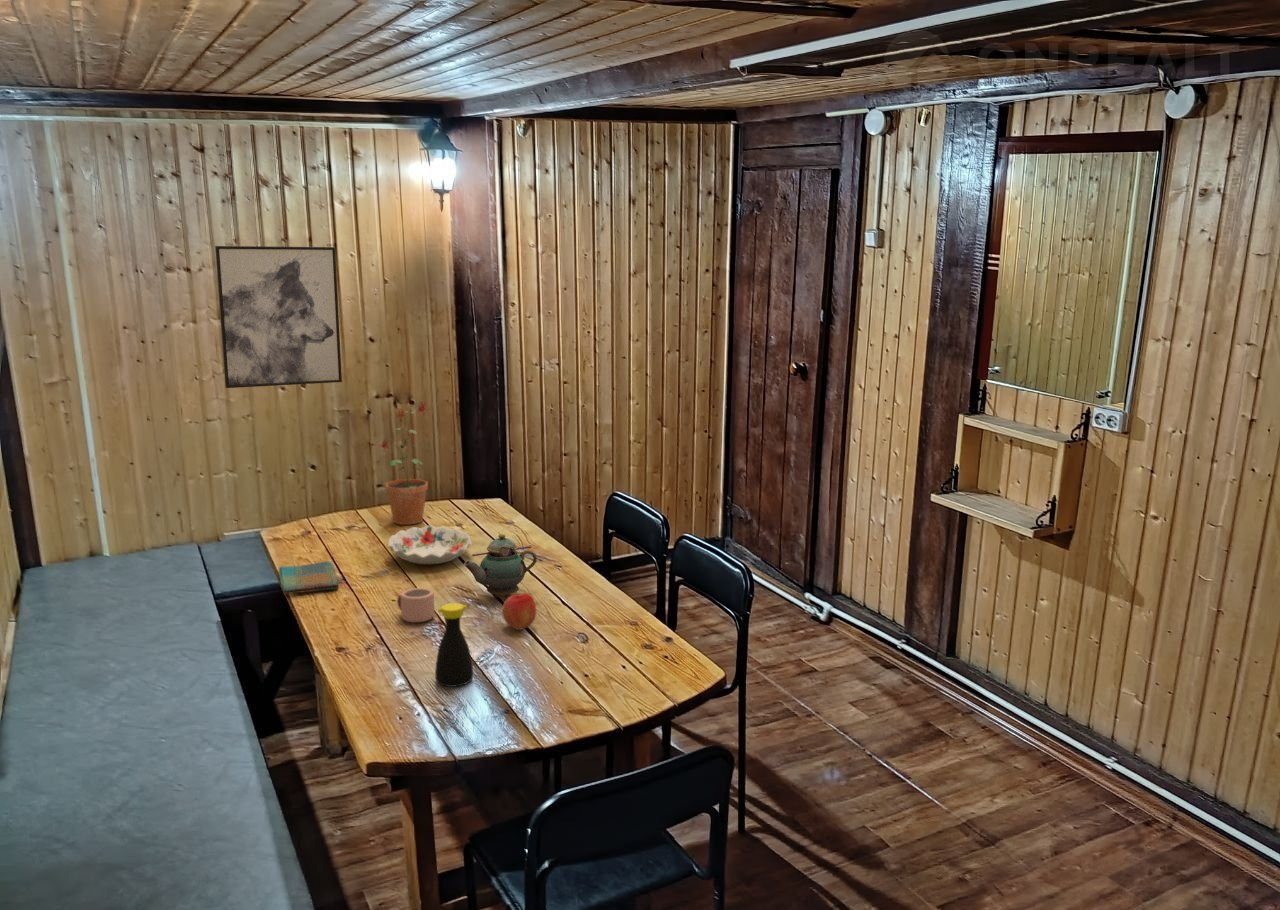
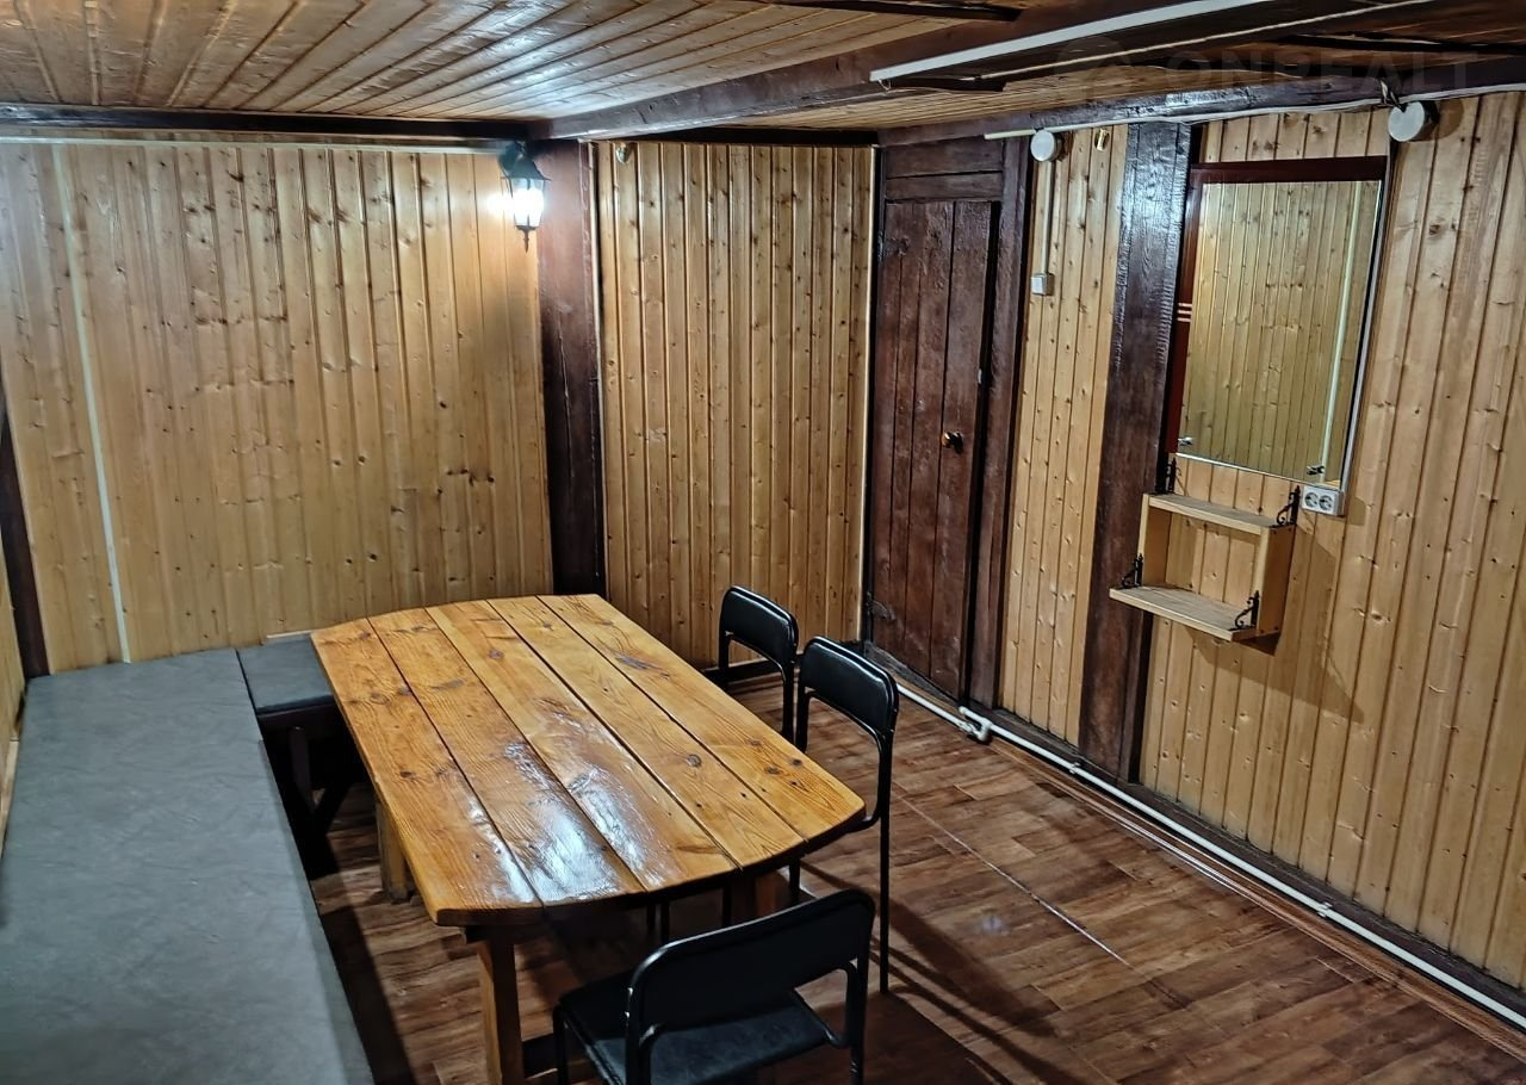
- dish towel (308, 576)
- teapot (500, 565)
- bottle (453, 643)
- mug (413, 604)
- apple (519, 611)
- wall art (280, 316)
- potted plant (402, 461)
- decorative bowl (430, 546)
